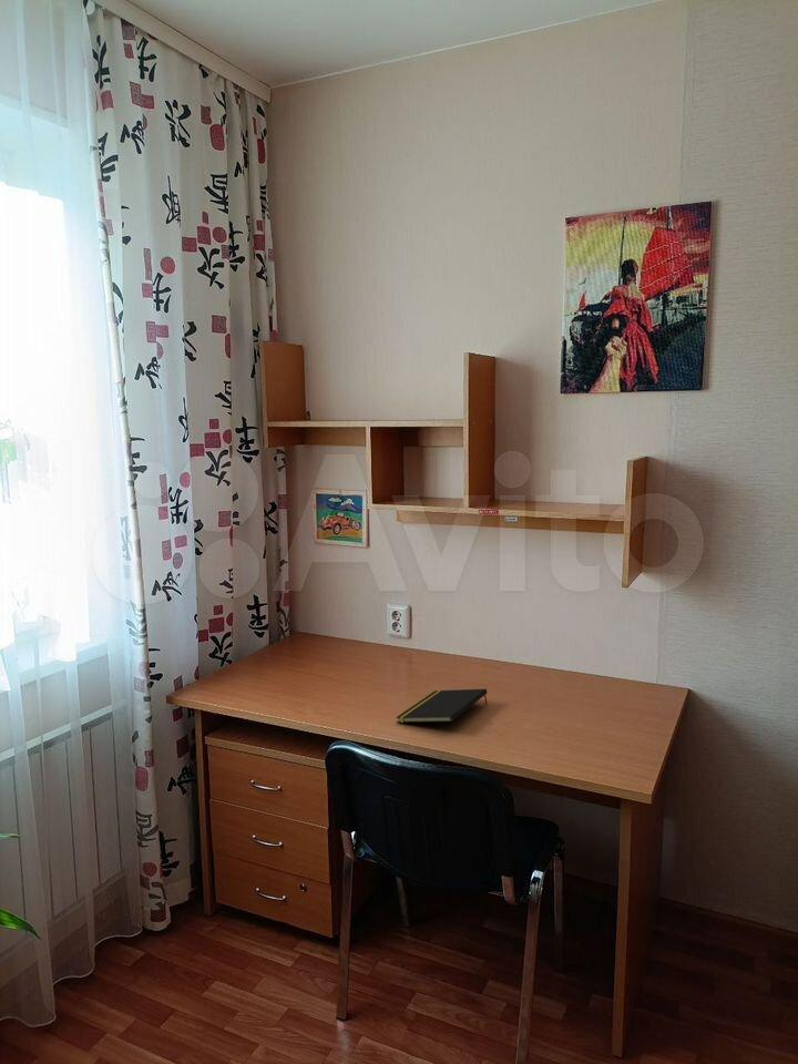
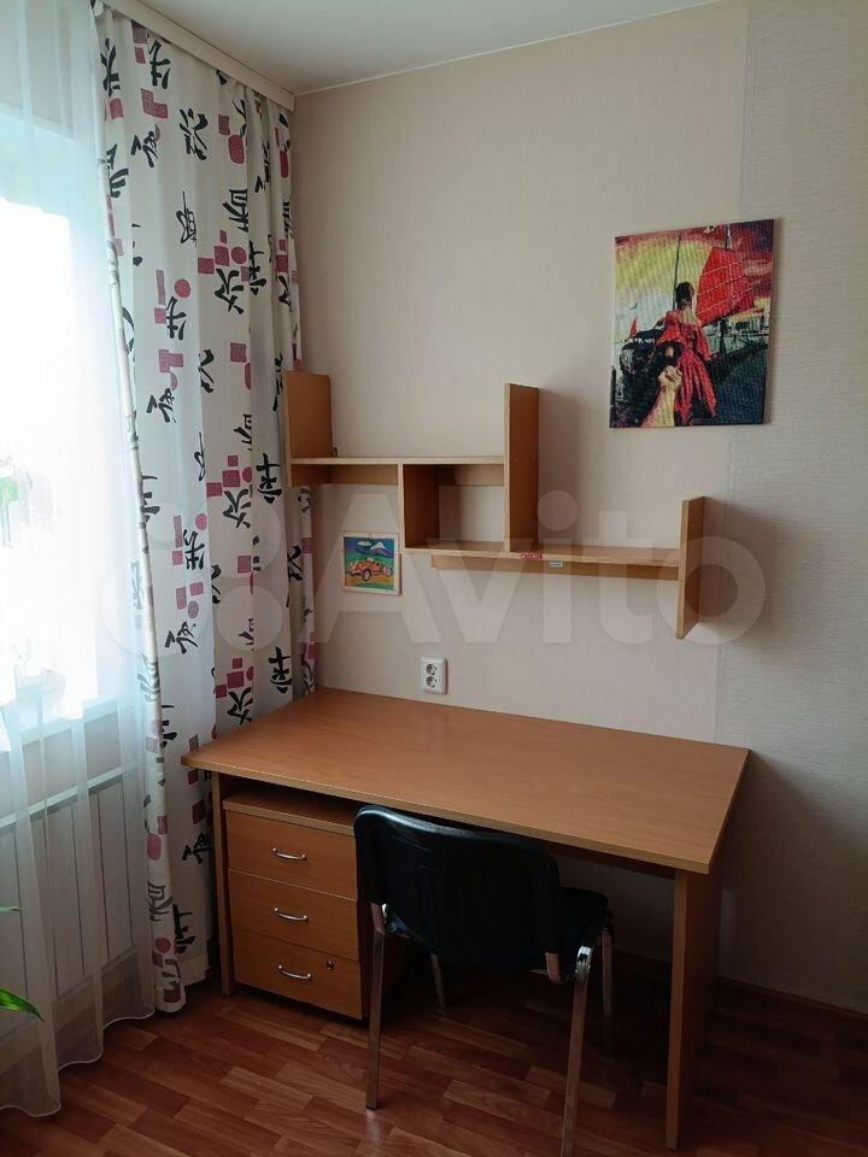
- notepad (442, 705)
